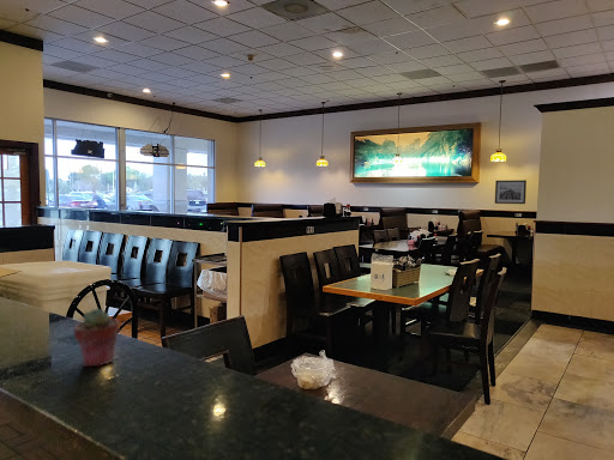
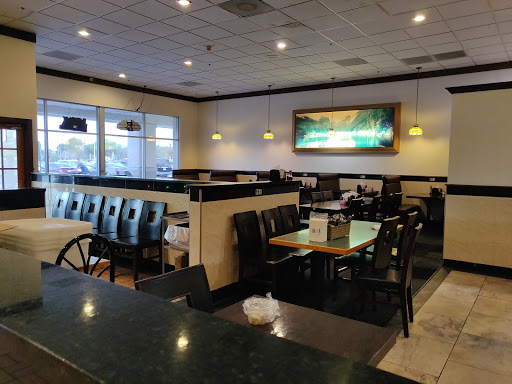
- potted succulent (97, 334)
- wall art (510, 192)
